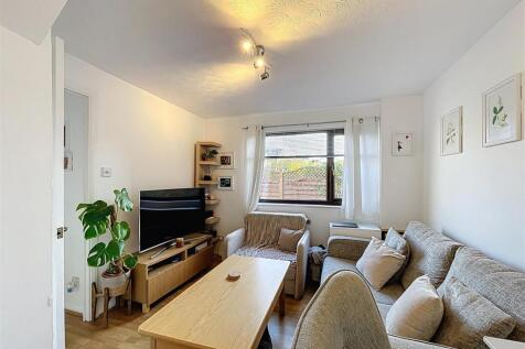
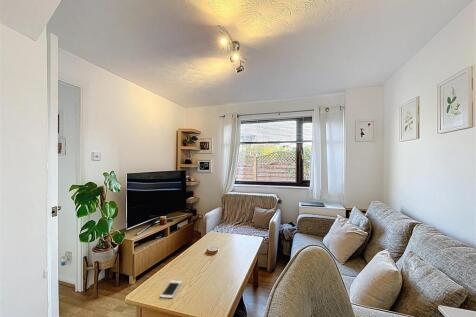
+ cell phone (171, 288)
